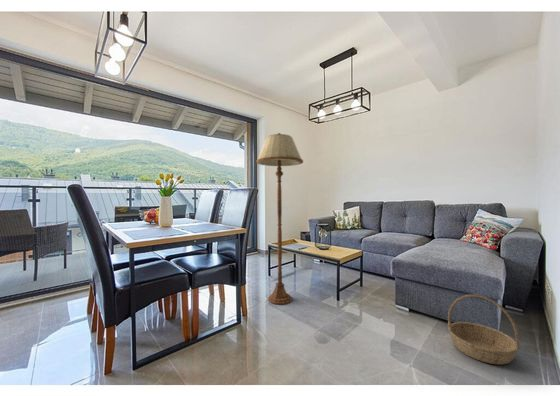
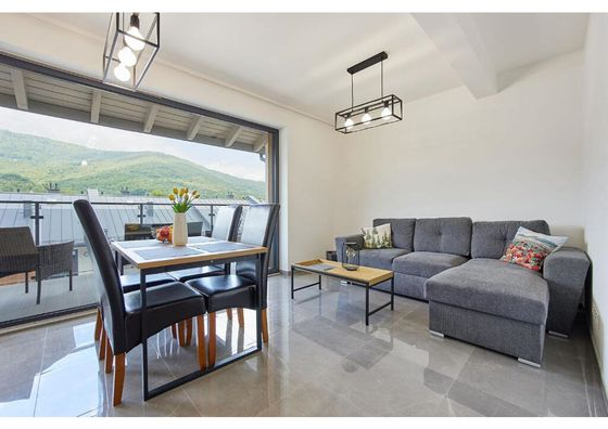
- floor lamp (279, 215)
- basket (479, 324)
